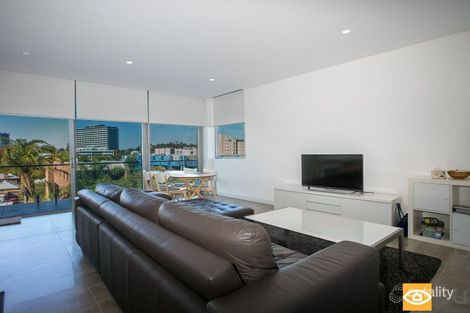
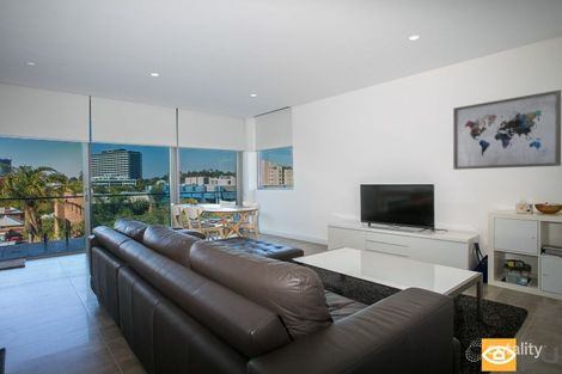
+ wall art (501, 134)
